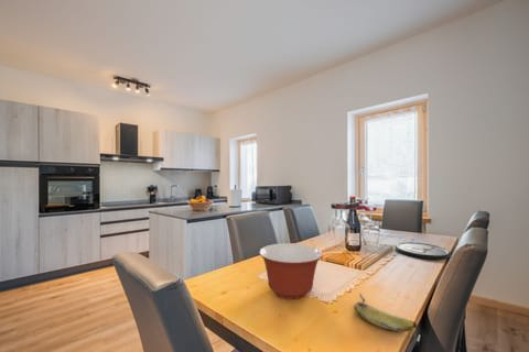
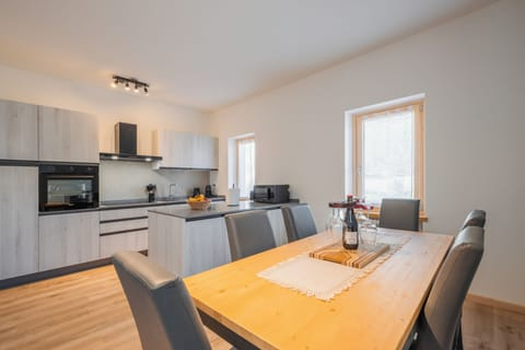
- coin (421, 250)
- fruit (376, 311)
- mixing bowl (290, 271)
